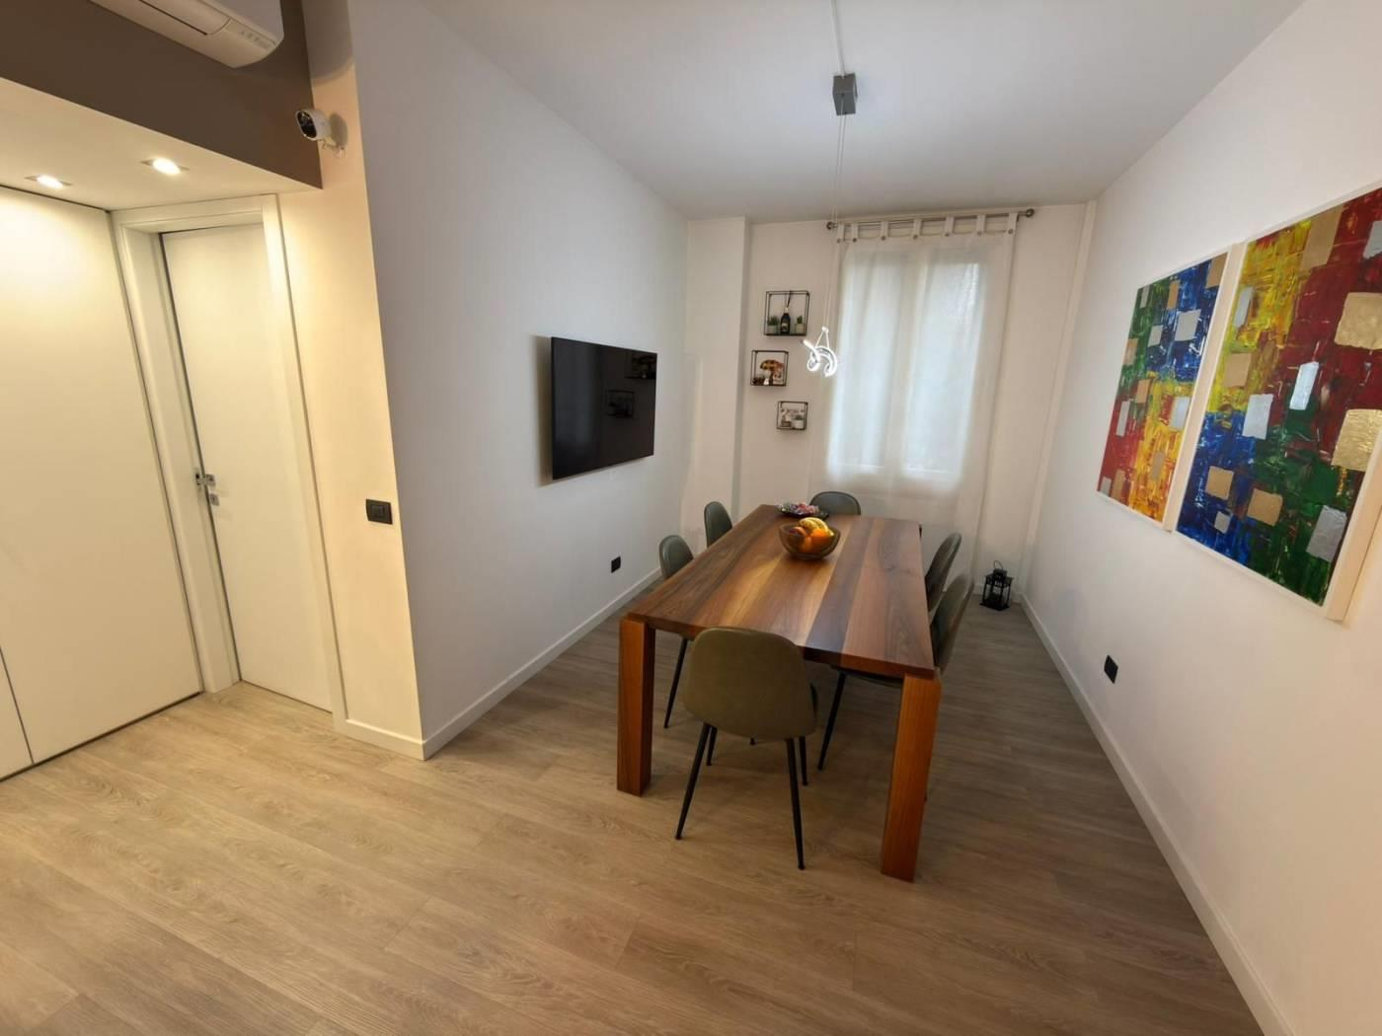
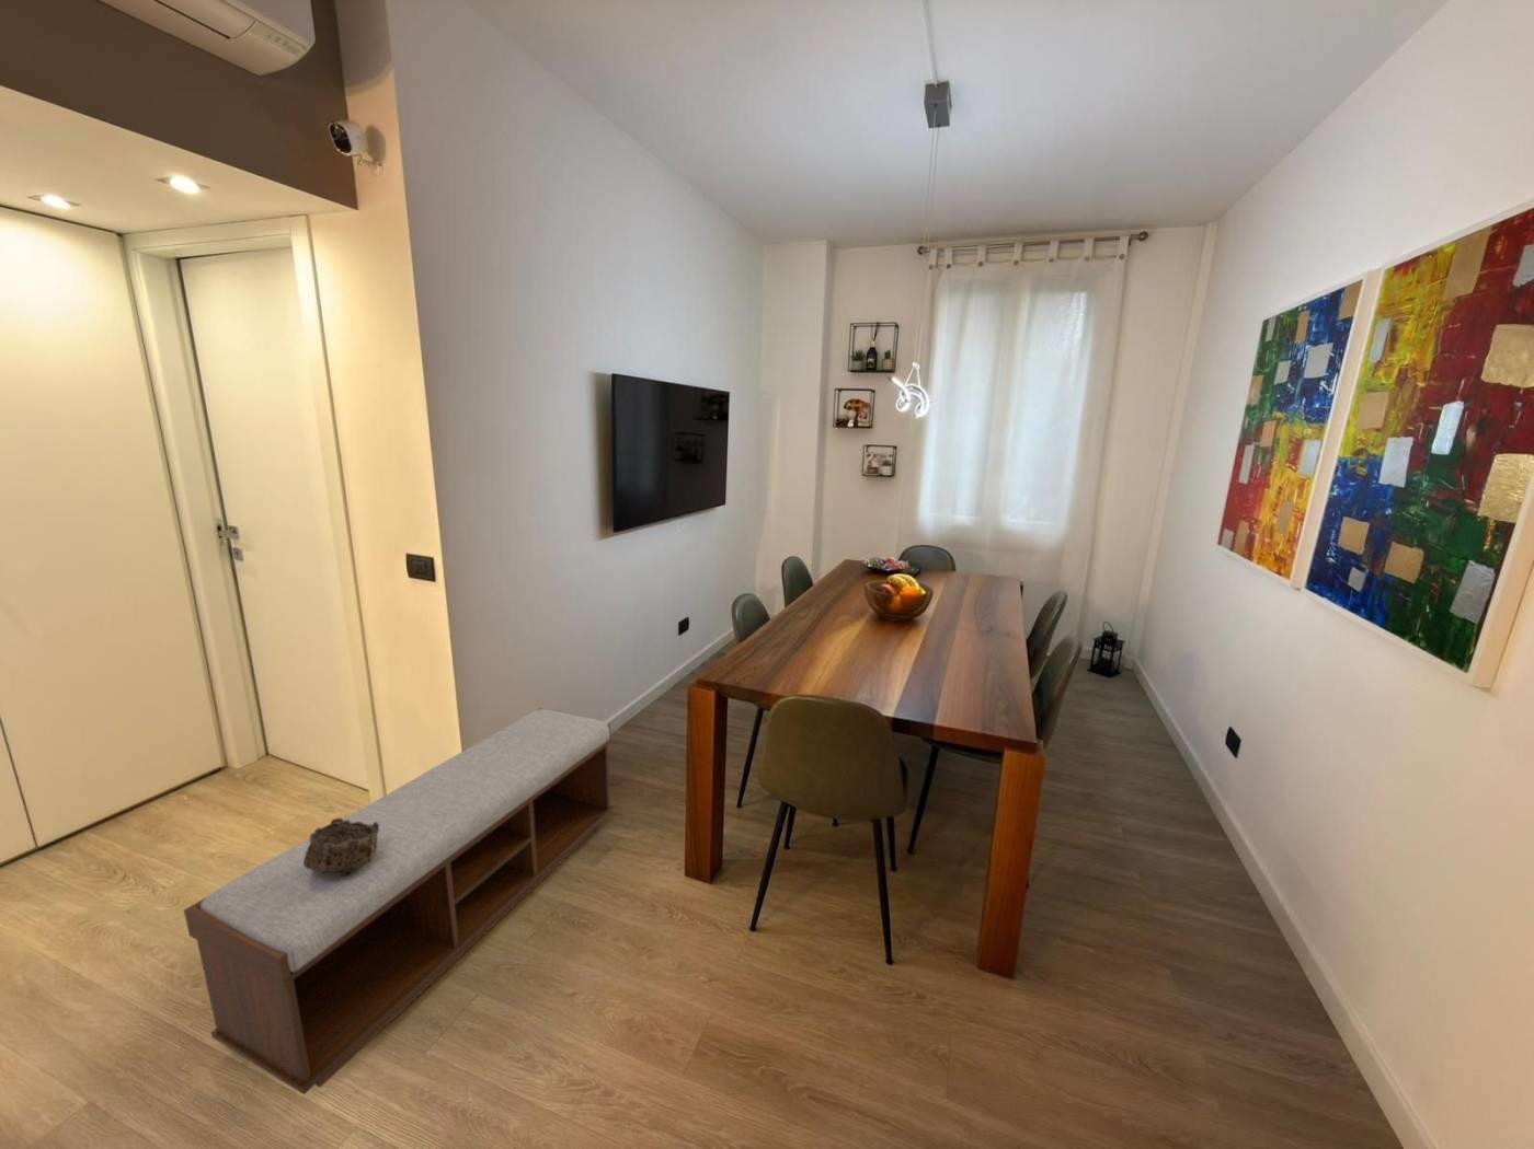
+ decorative box (341, 844)
+ bench (457, 850)
